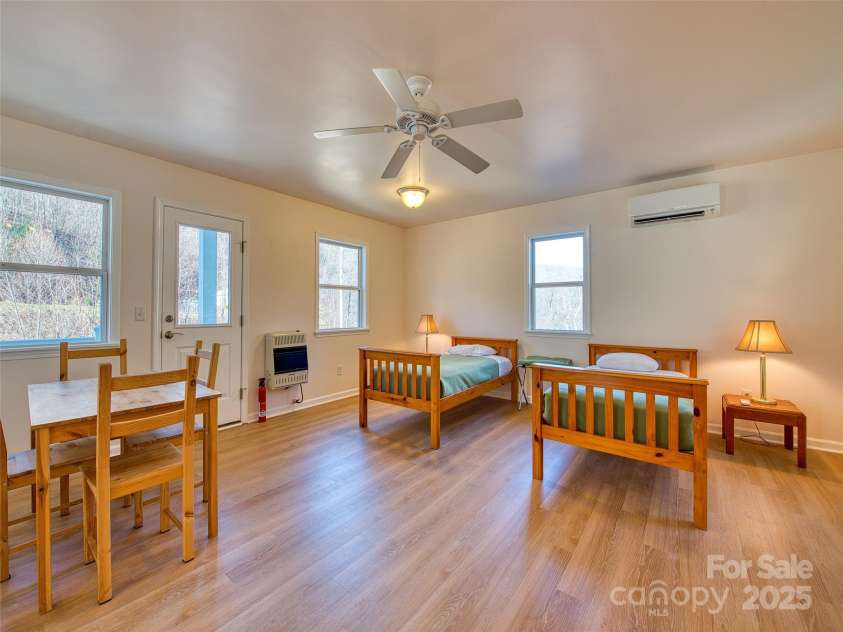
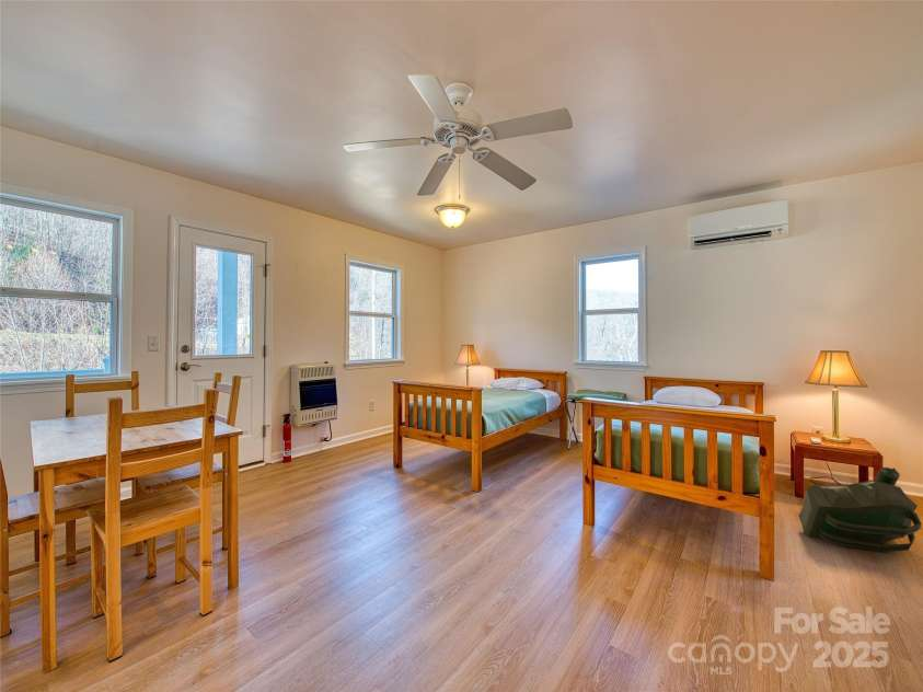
+ backpack (852, 504)
